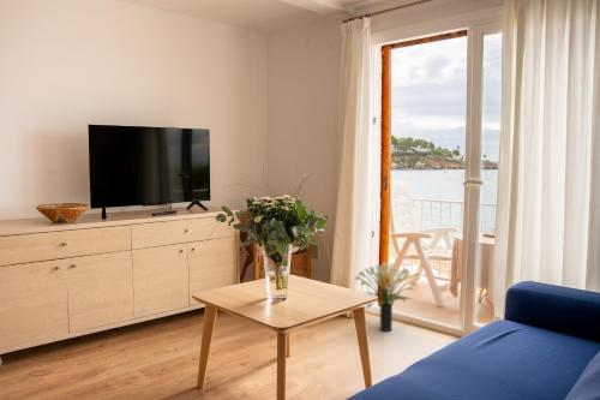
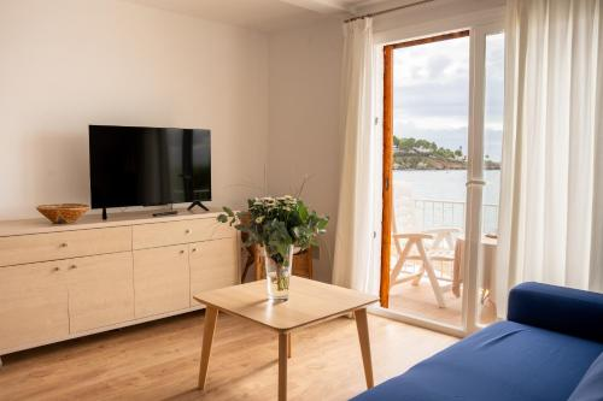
- potted plant (388, 295)
